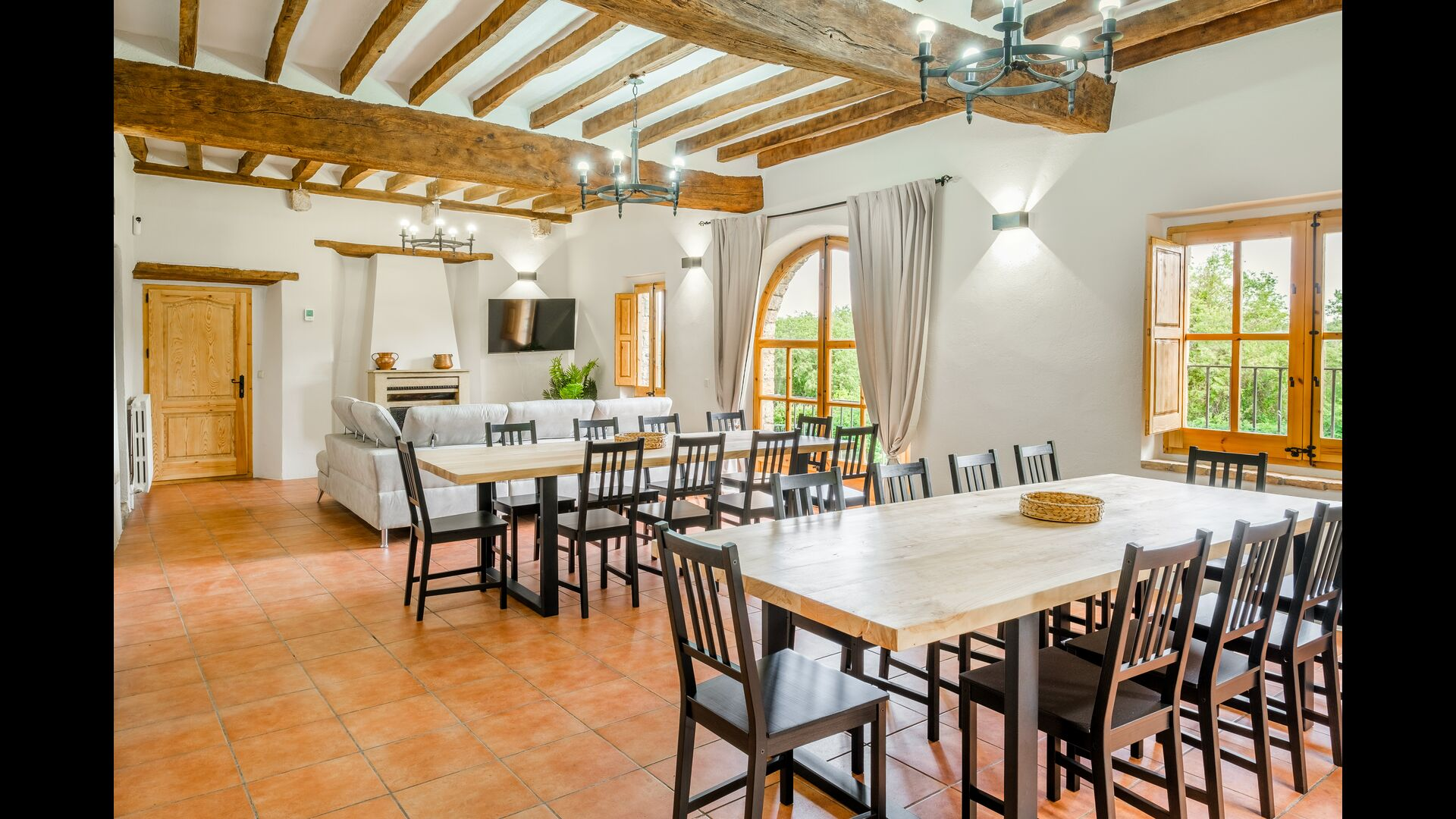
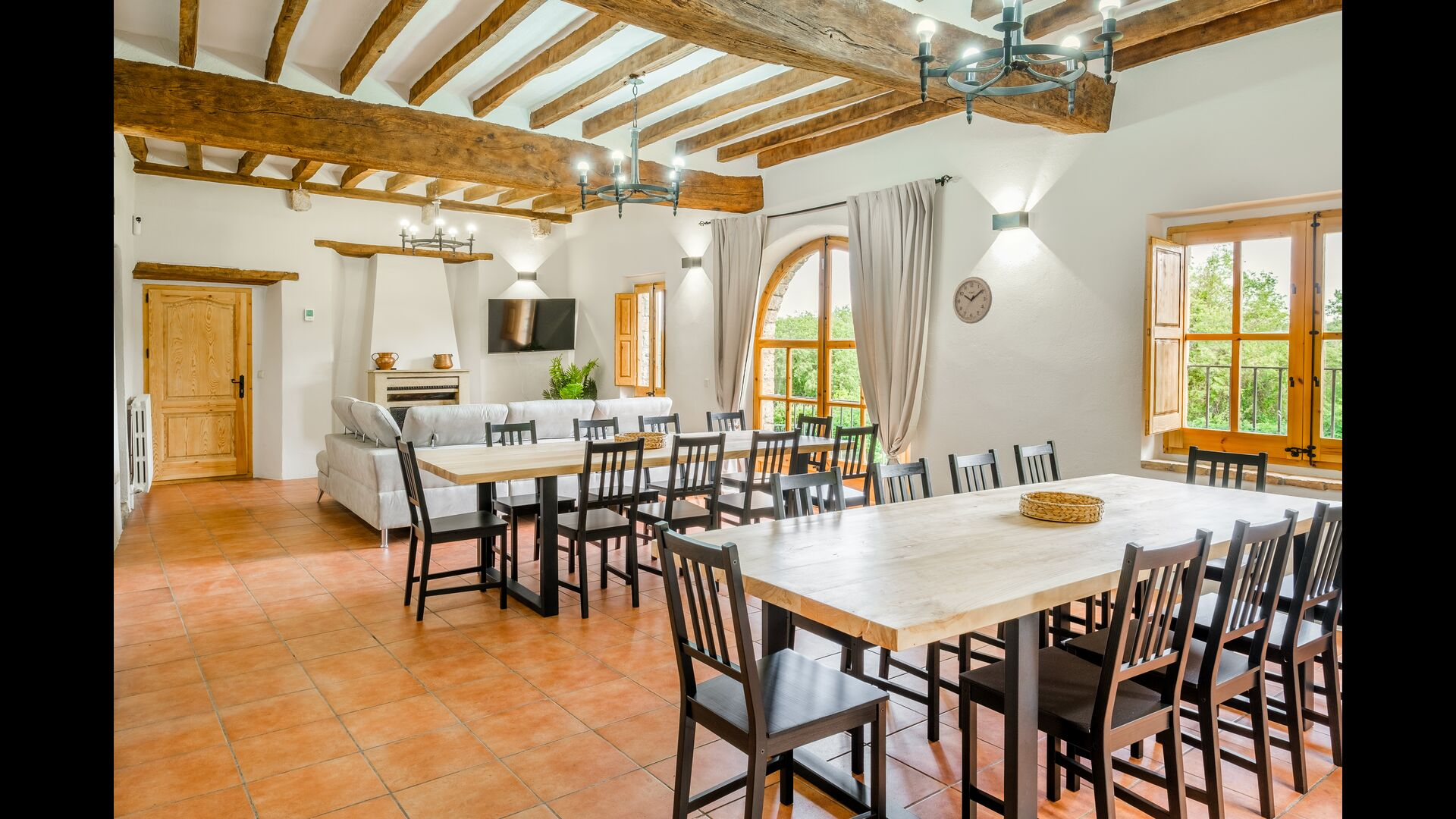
+ wall clock (971, 300)
